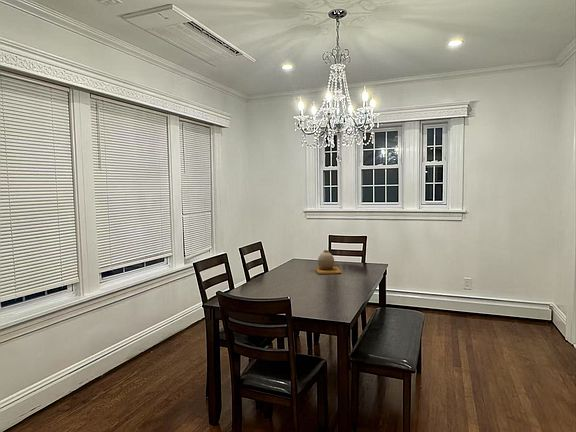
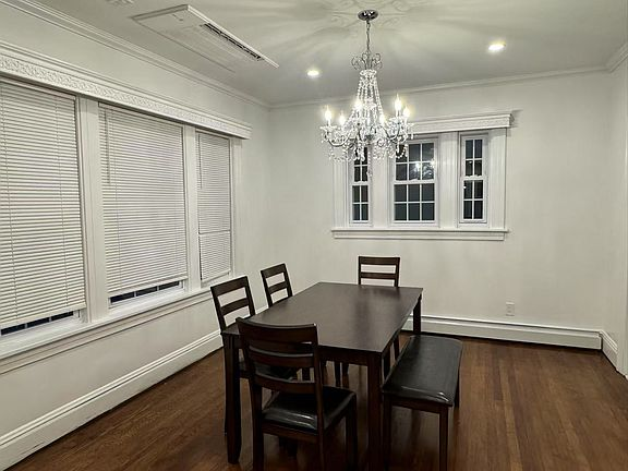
- vase (327, 260)
